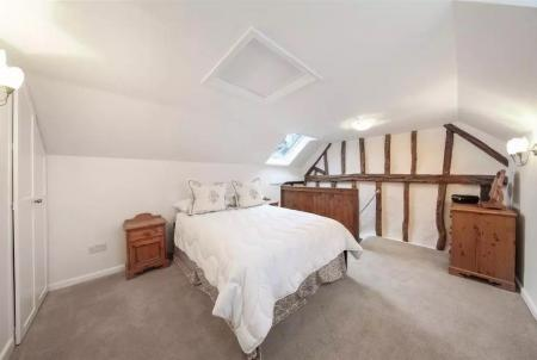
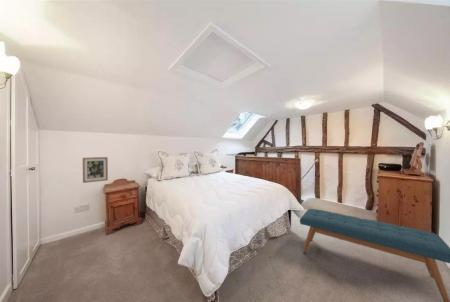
+ wall art (95, 169)
+ bench (361, 243)
